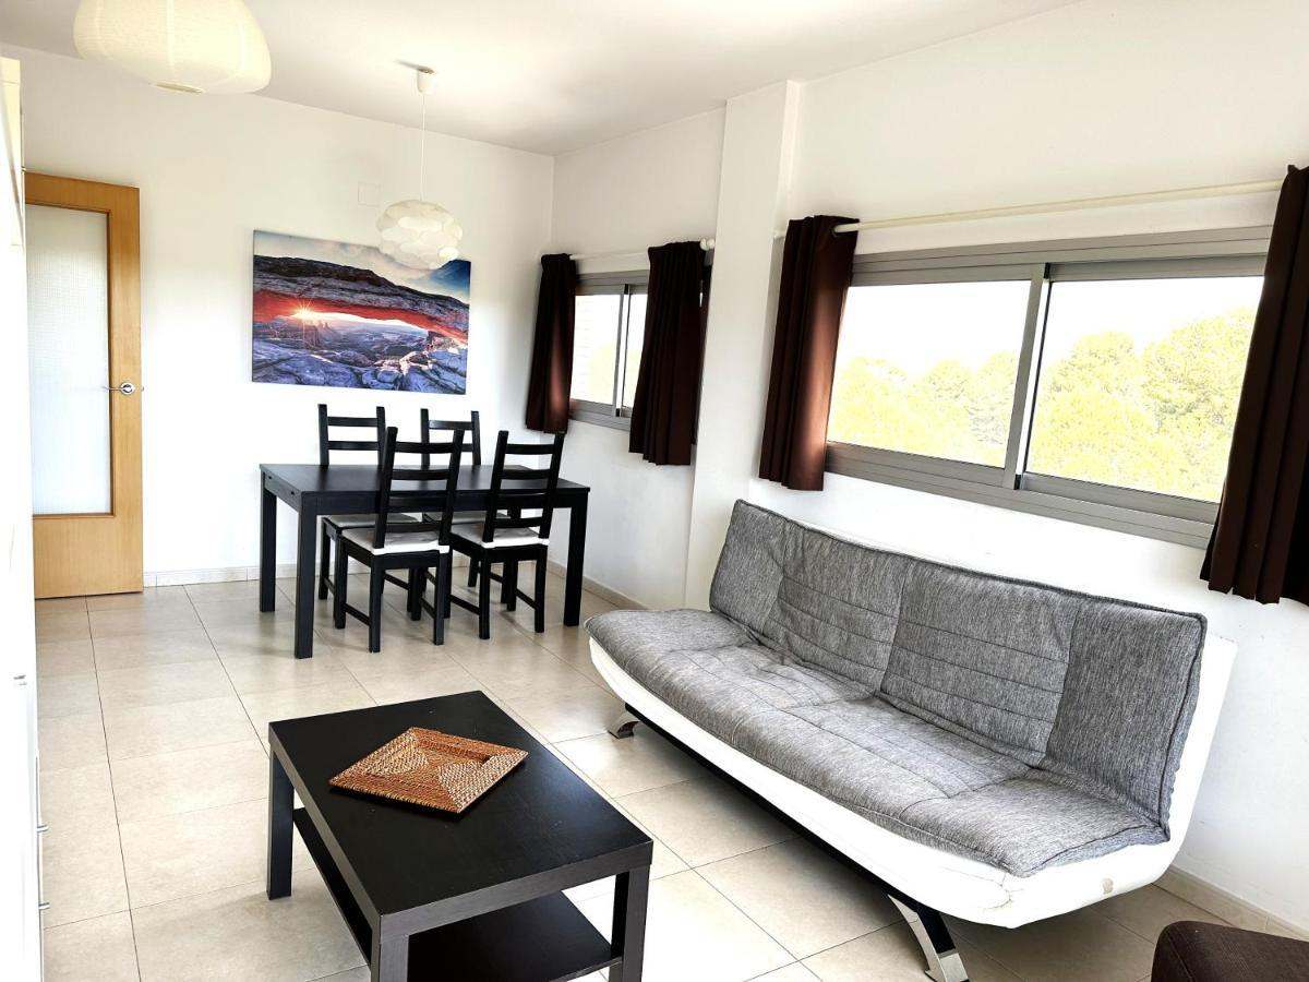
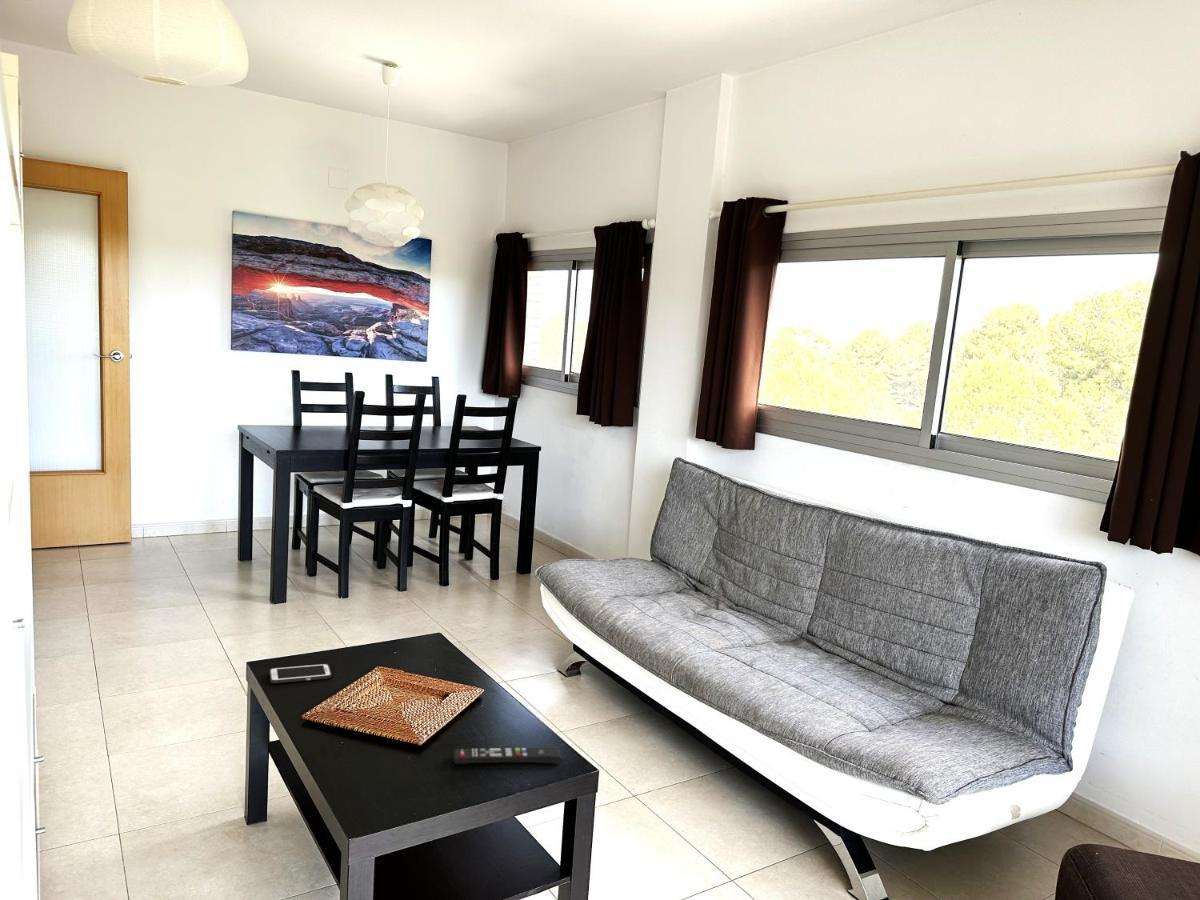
+ remote control (507, 755)
+ cell phone (300, 673)
